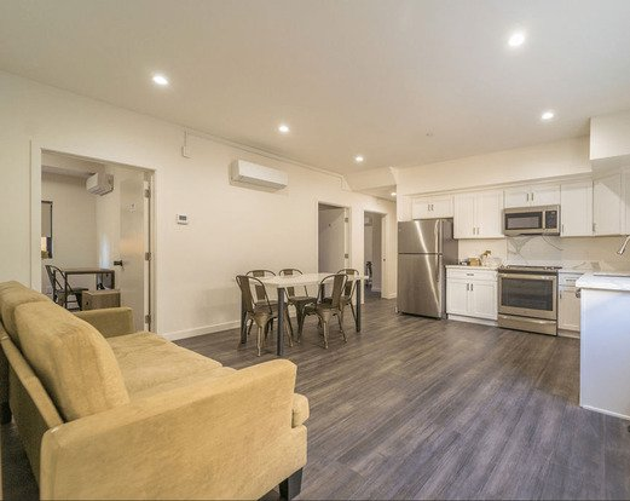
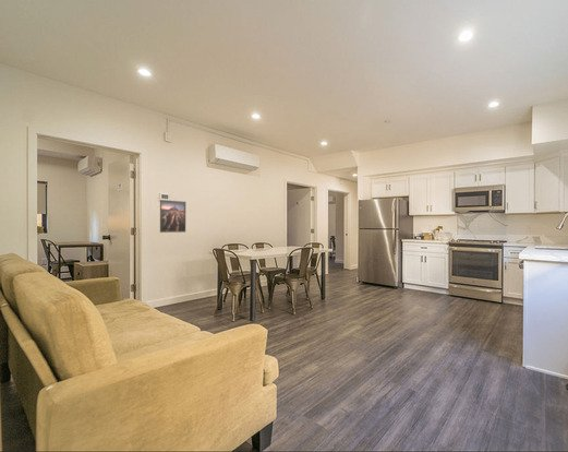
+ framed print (172, 216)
